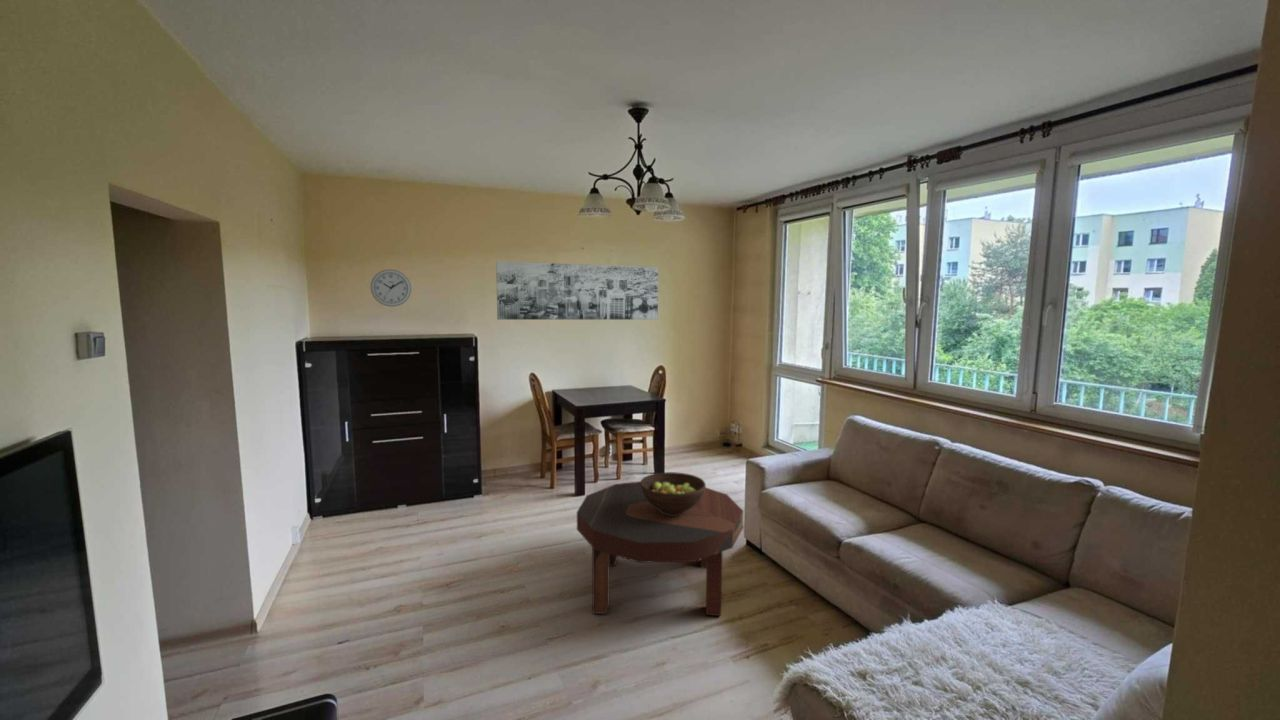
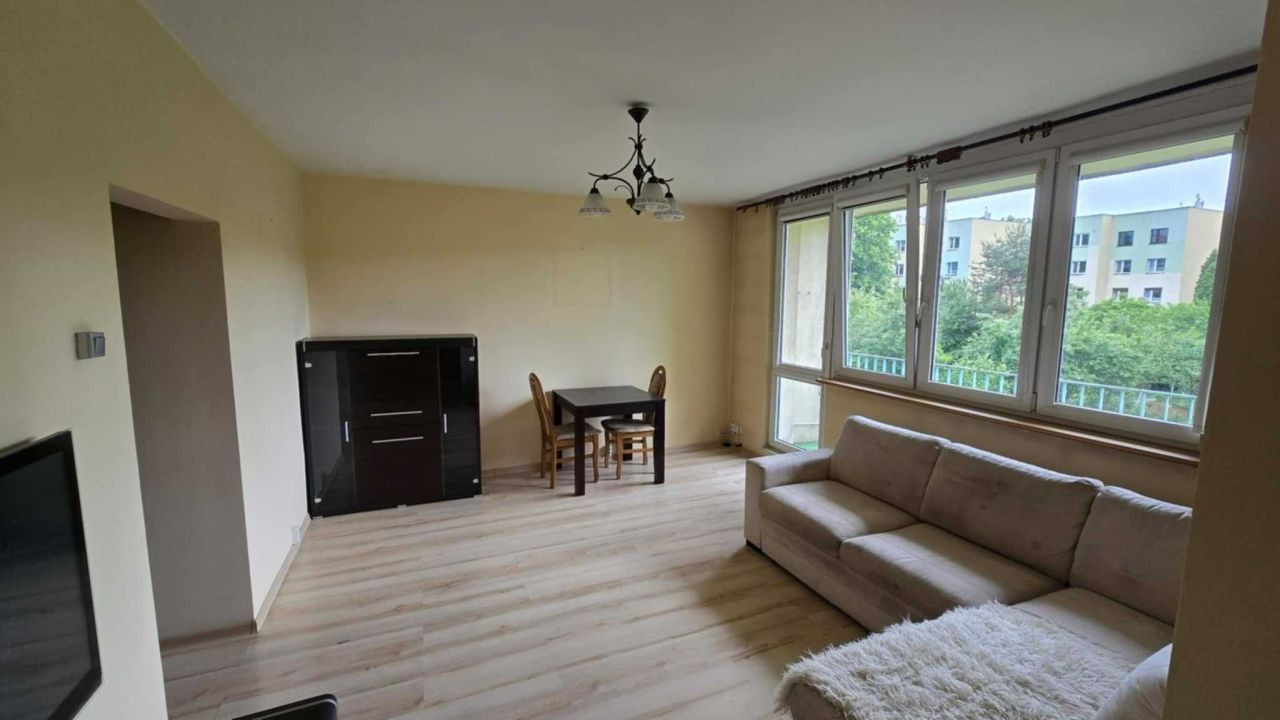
- fruit bowl (672, 496)
- wall clock (391, 288)
- coffee table (660, 546)
- wall art (581, 292)
